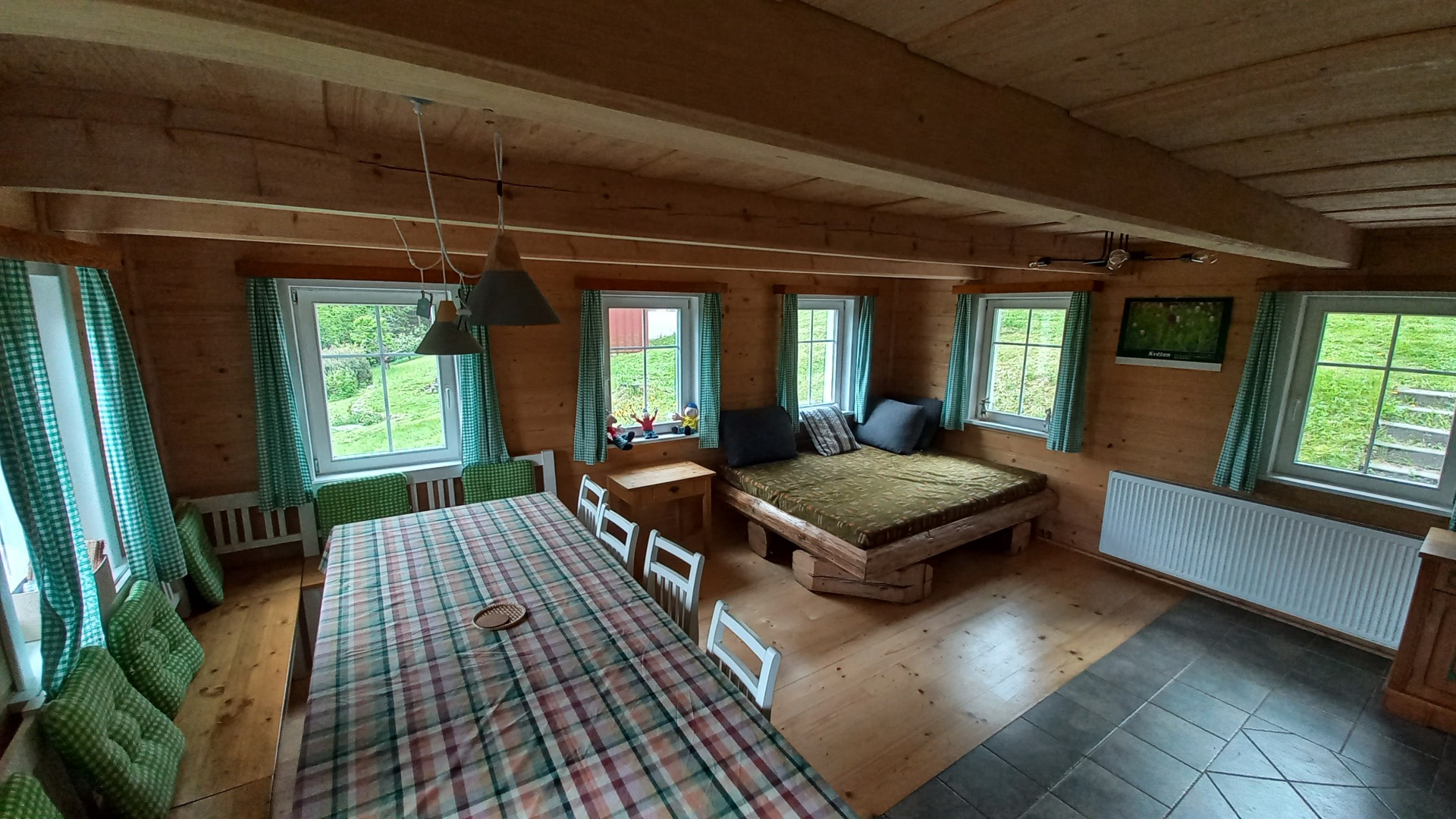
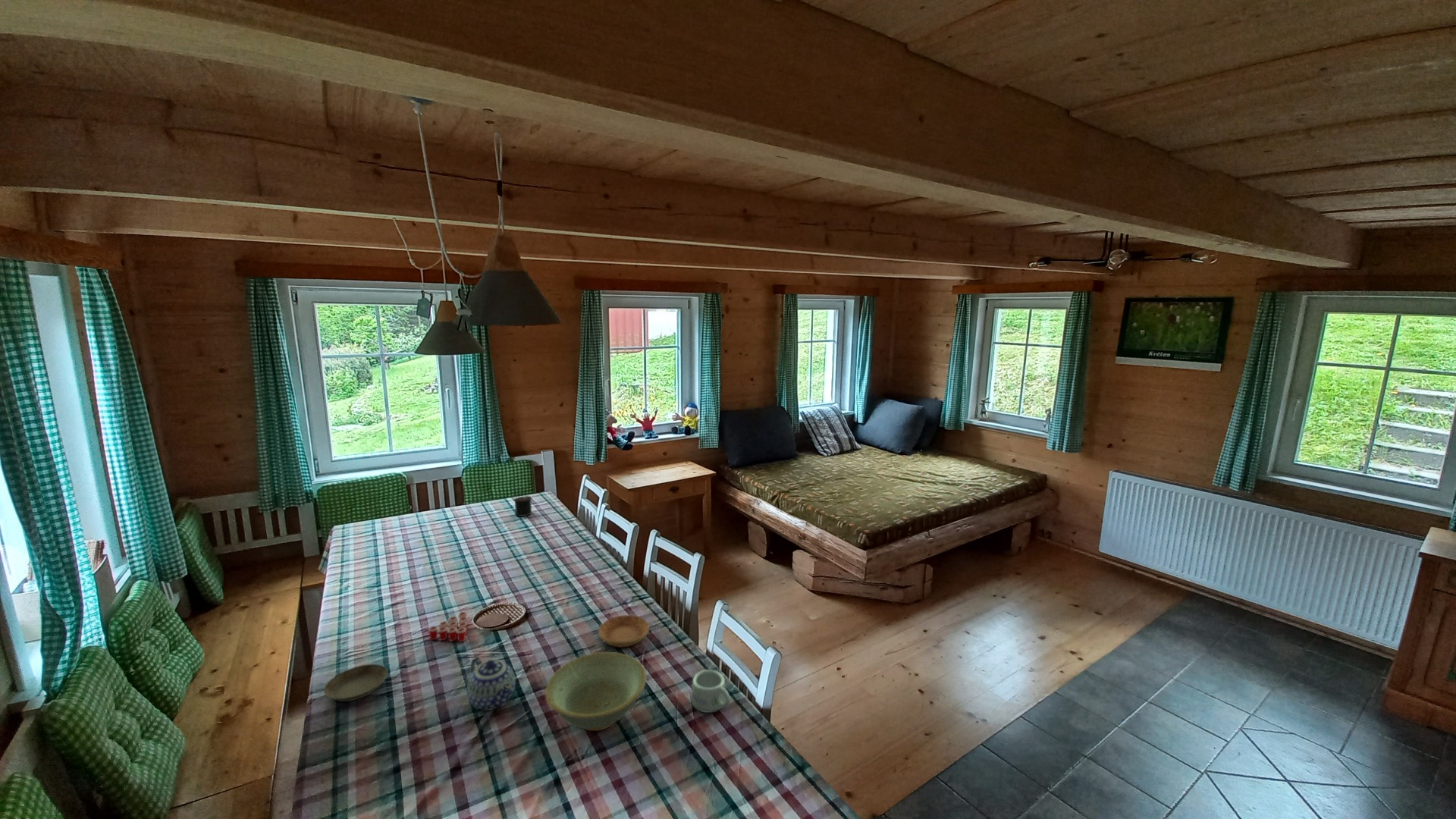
+ teapot (491, 681)
+ candle (522, 503)
+ dish (597, 698)
+ mug (712, 693)
+ cup (455, 626)
+ saucer (624, 632)
+ saucer (356, 684)
